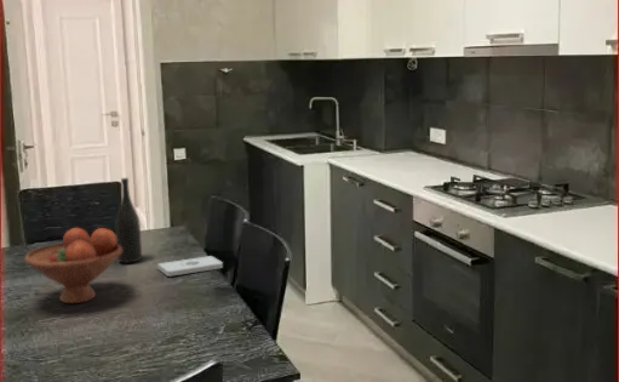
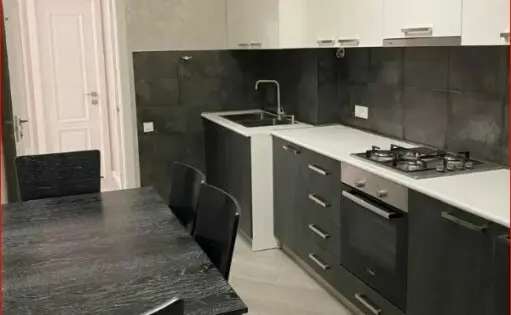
- wine bottle (127, 219)
- notepad (190, 266)
- fruit bowl (75, 266)
